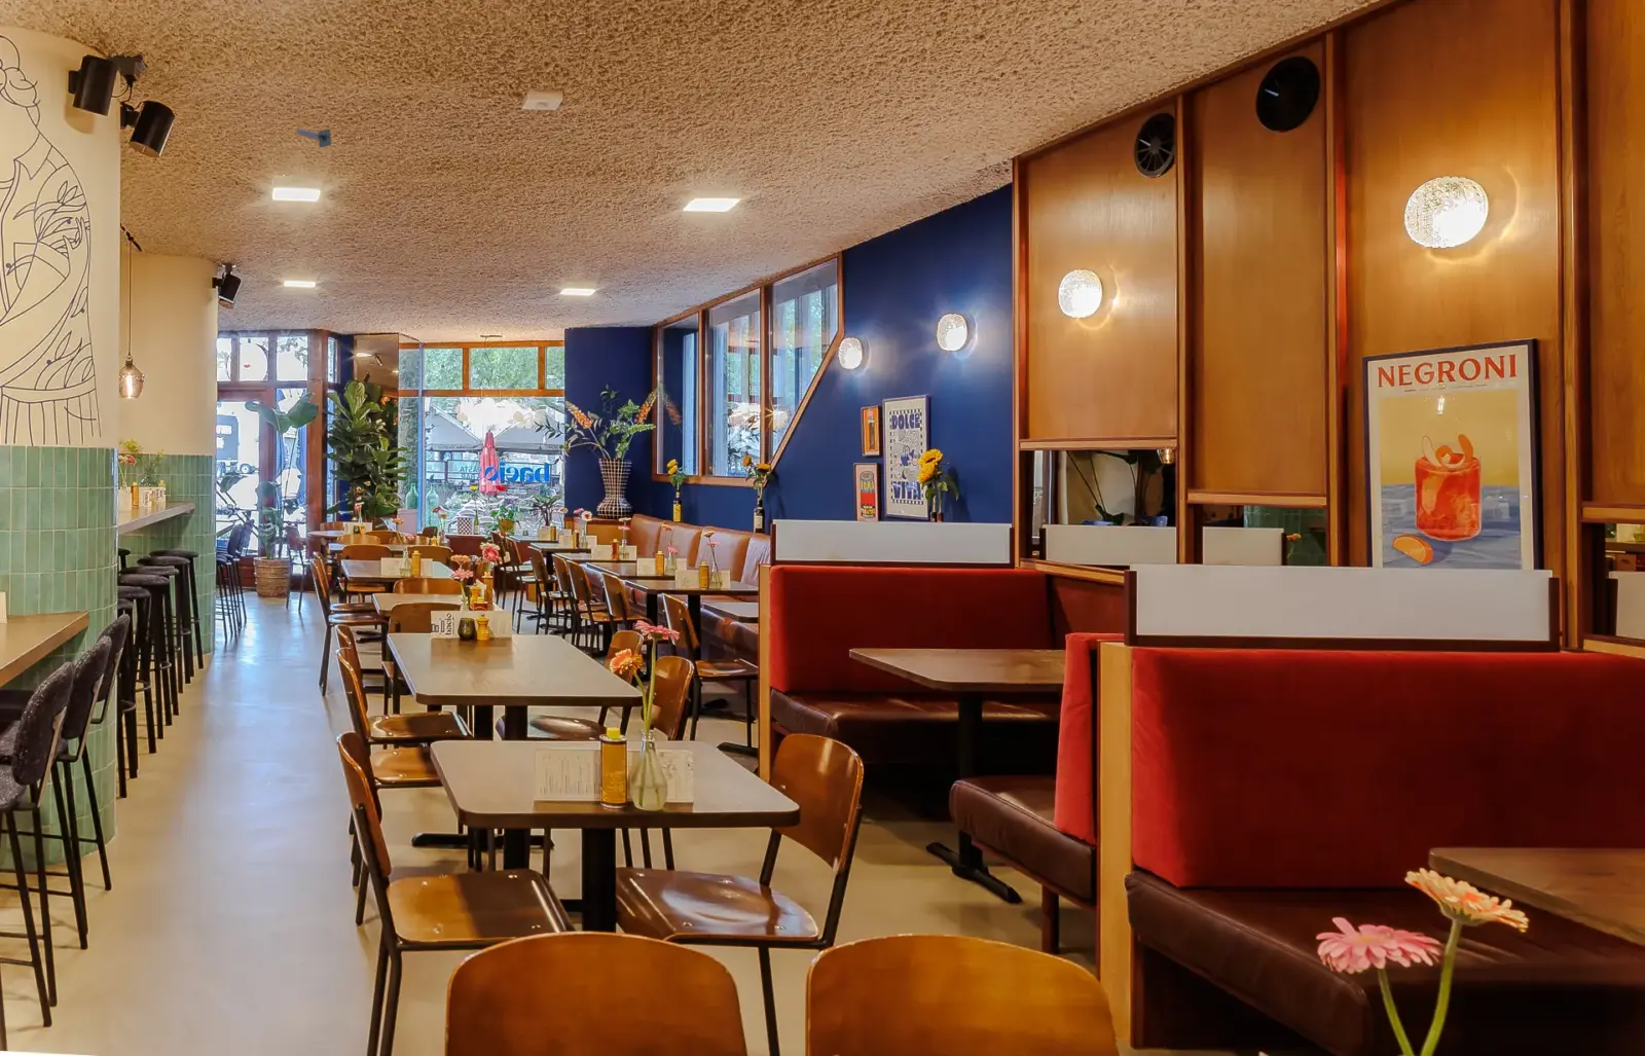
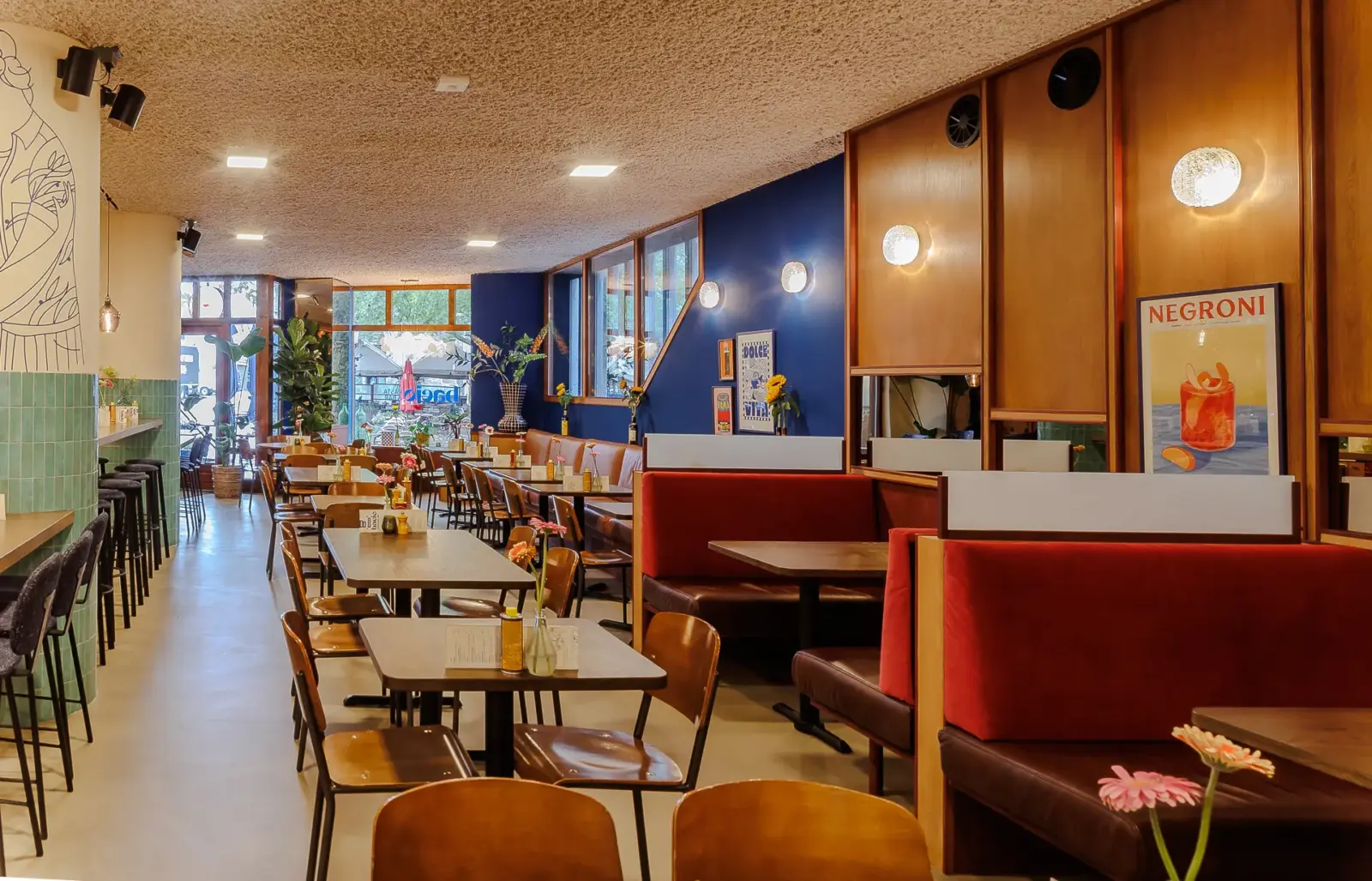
- security camera (313, 137)
